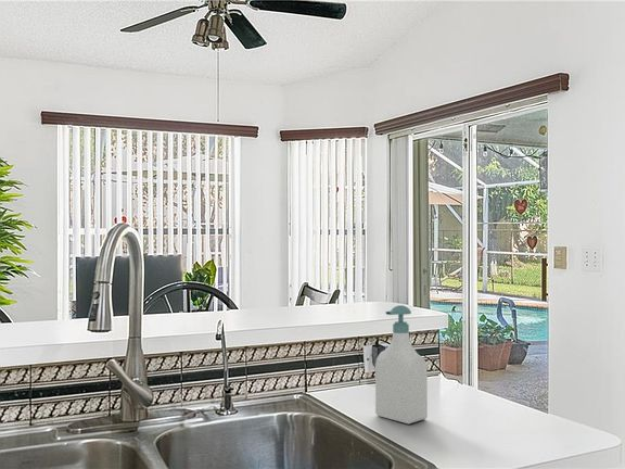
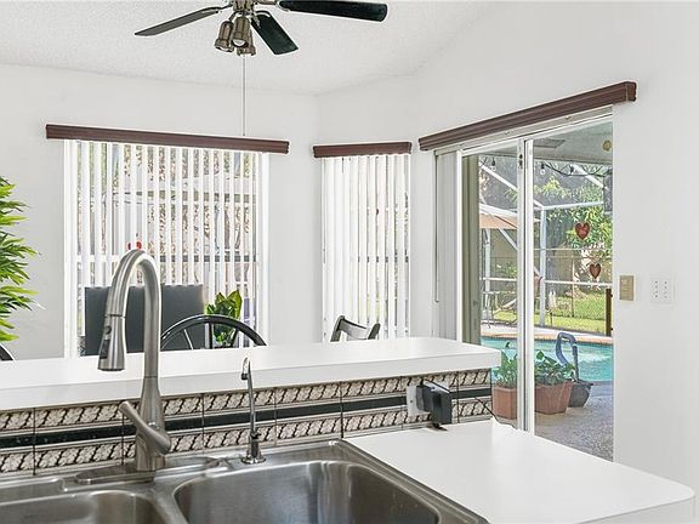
- soap bottle (398, 362)
